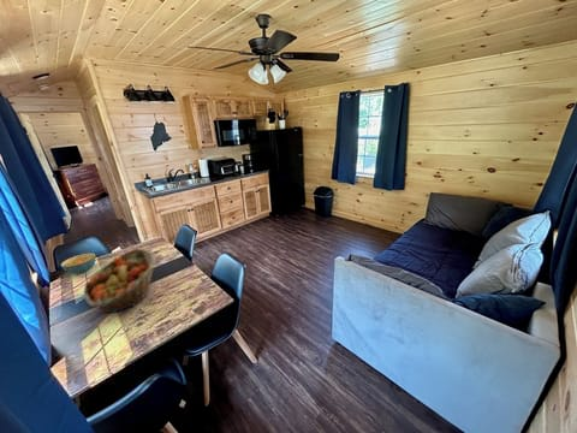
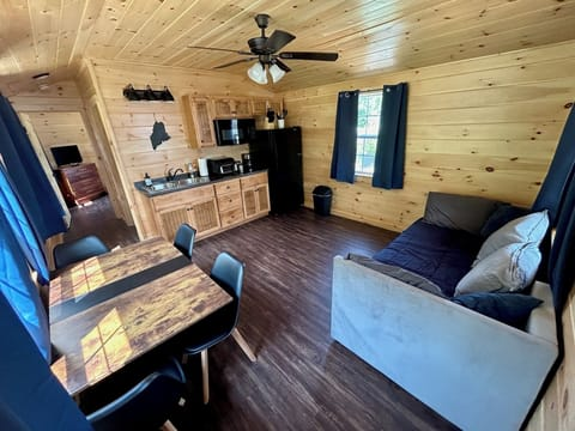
- cereal bowl (81, 265)
- fruit basket (123, 278)
